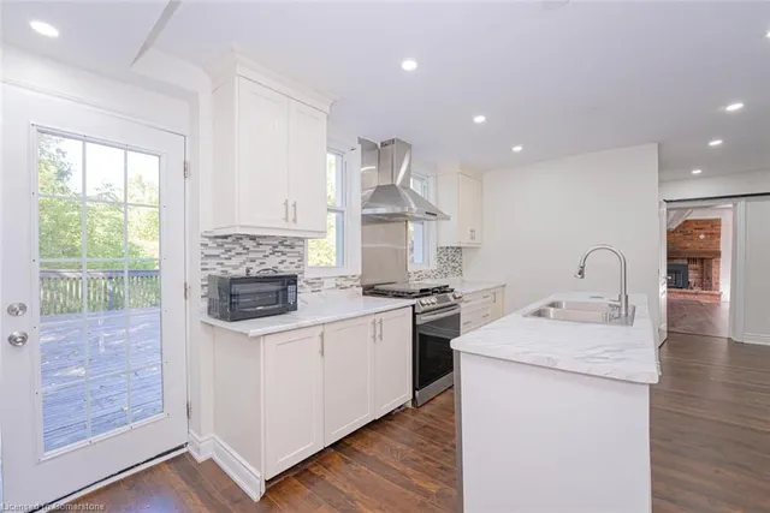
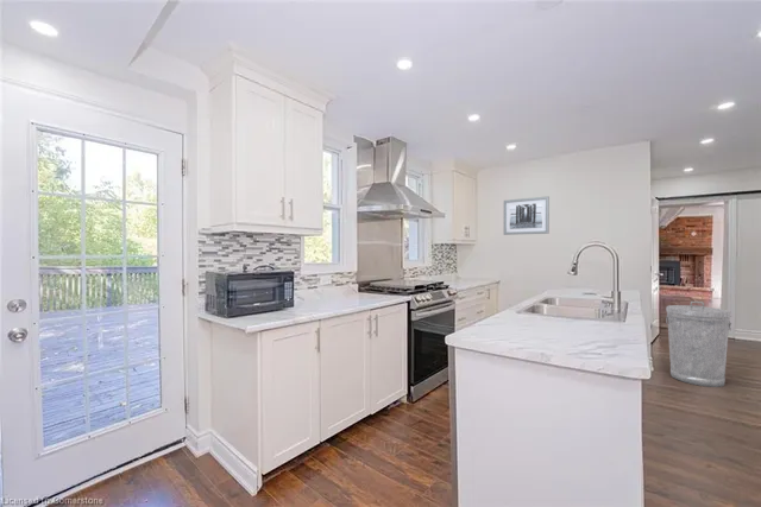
+ trash can (697, 340)
+ wall art (524, 216)
